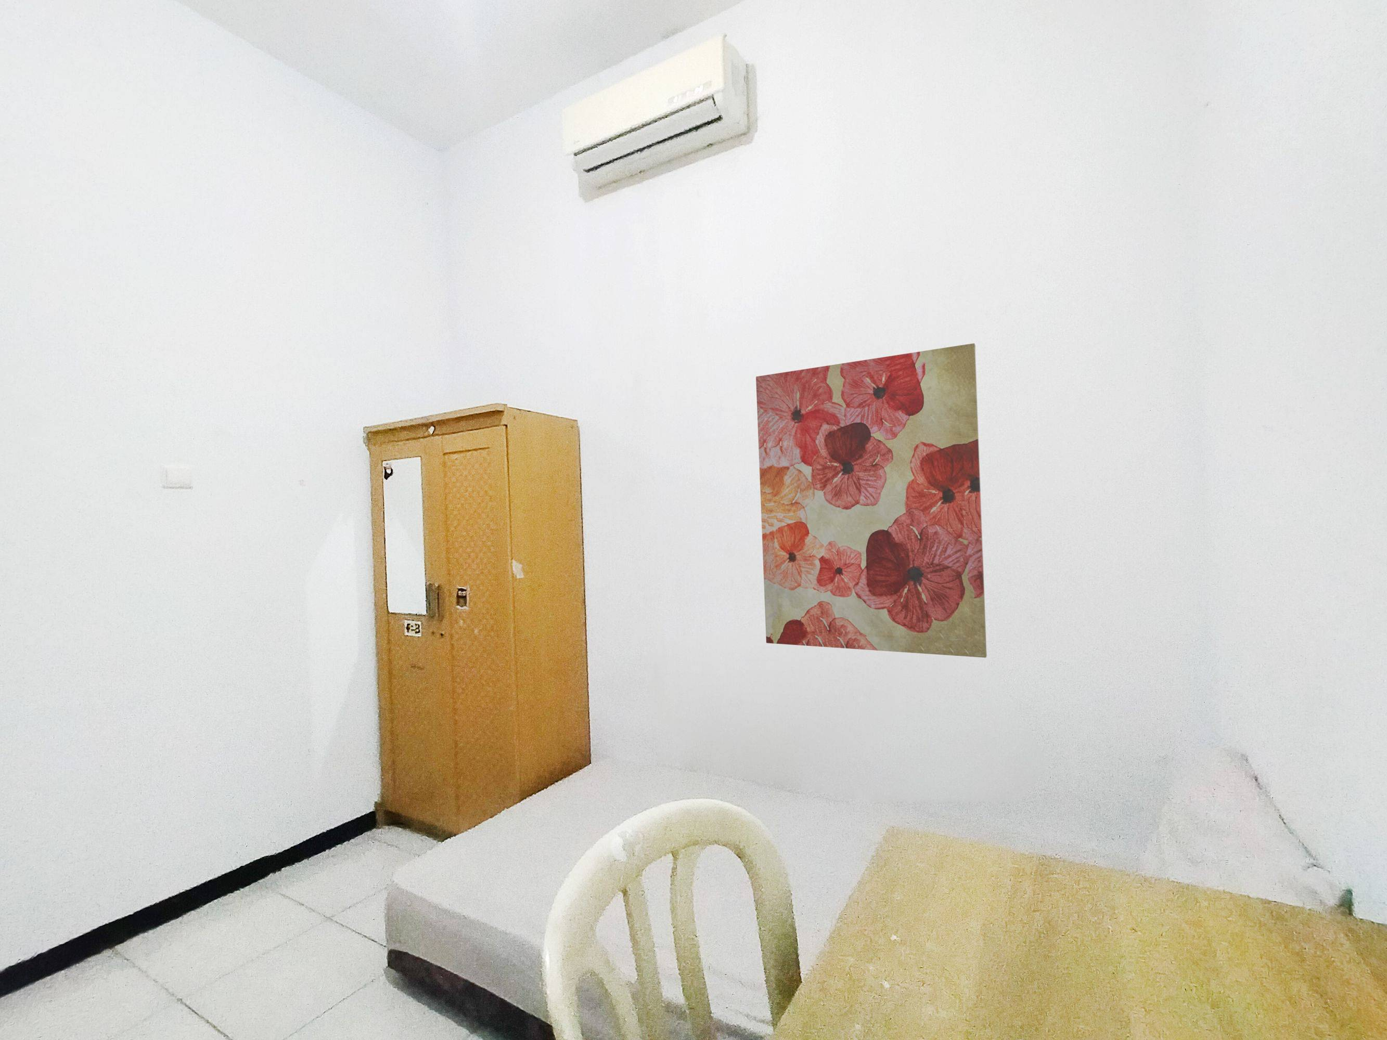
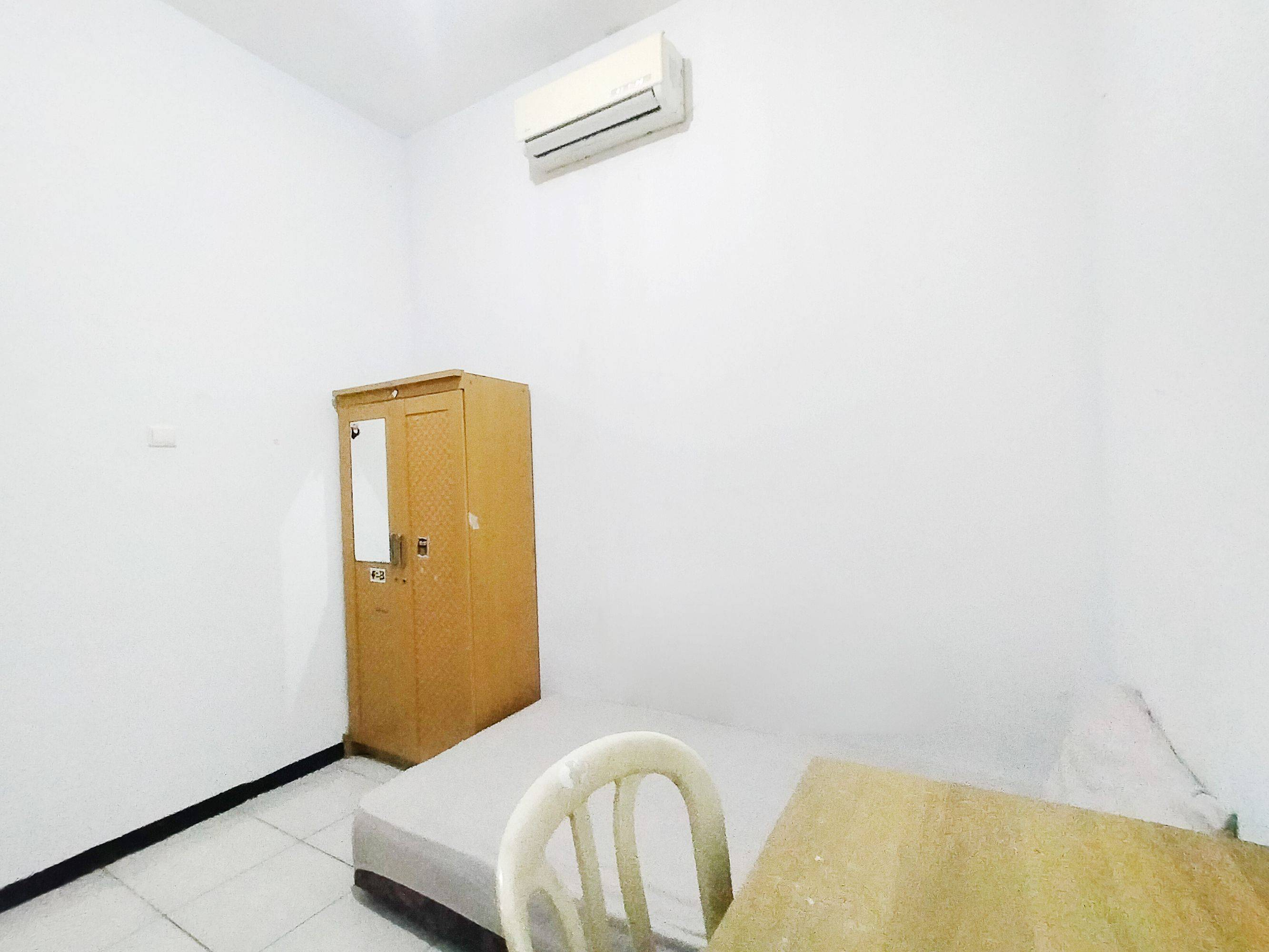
- wall art (862, 506)
